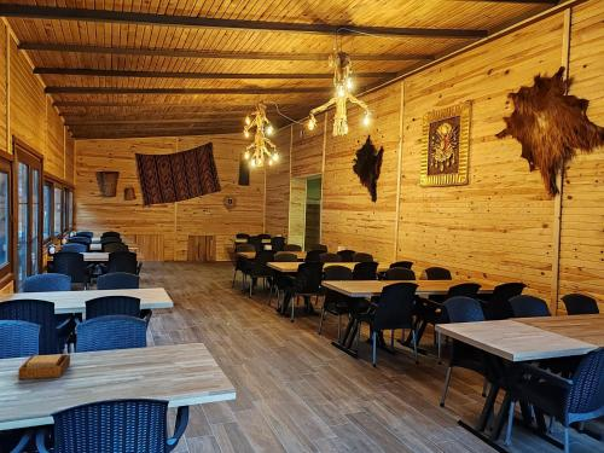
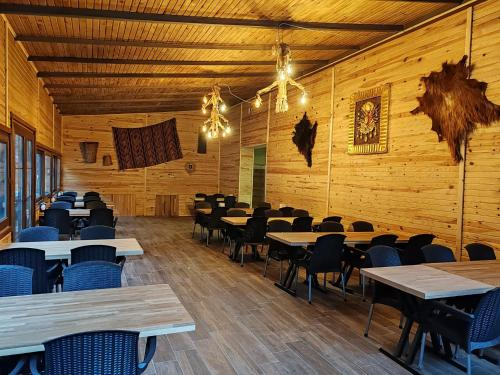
- napkin holder (45, 364)
